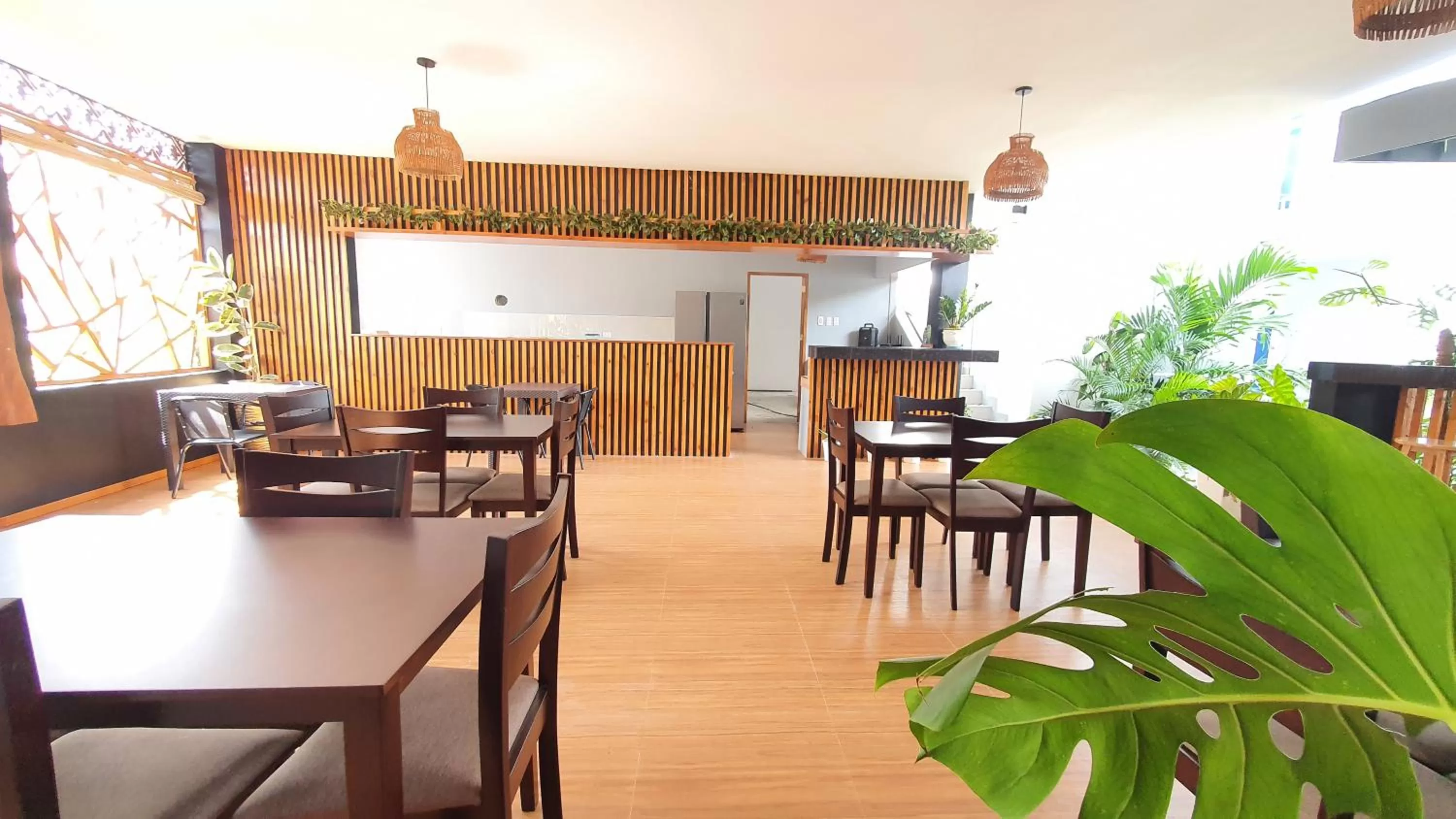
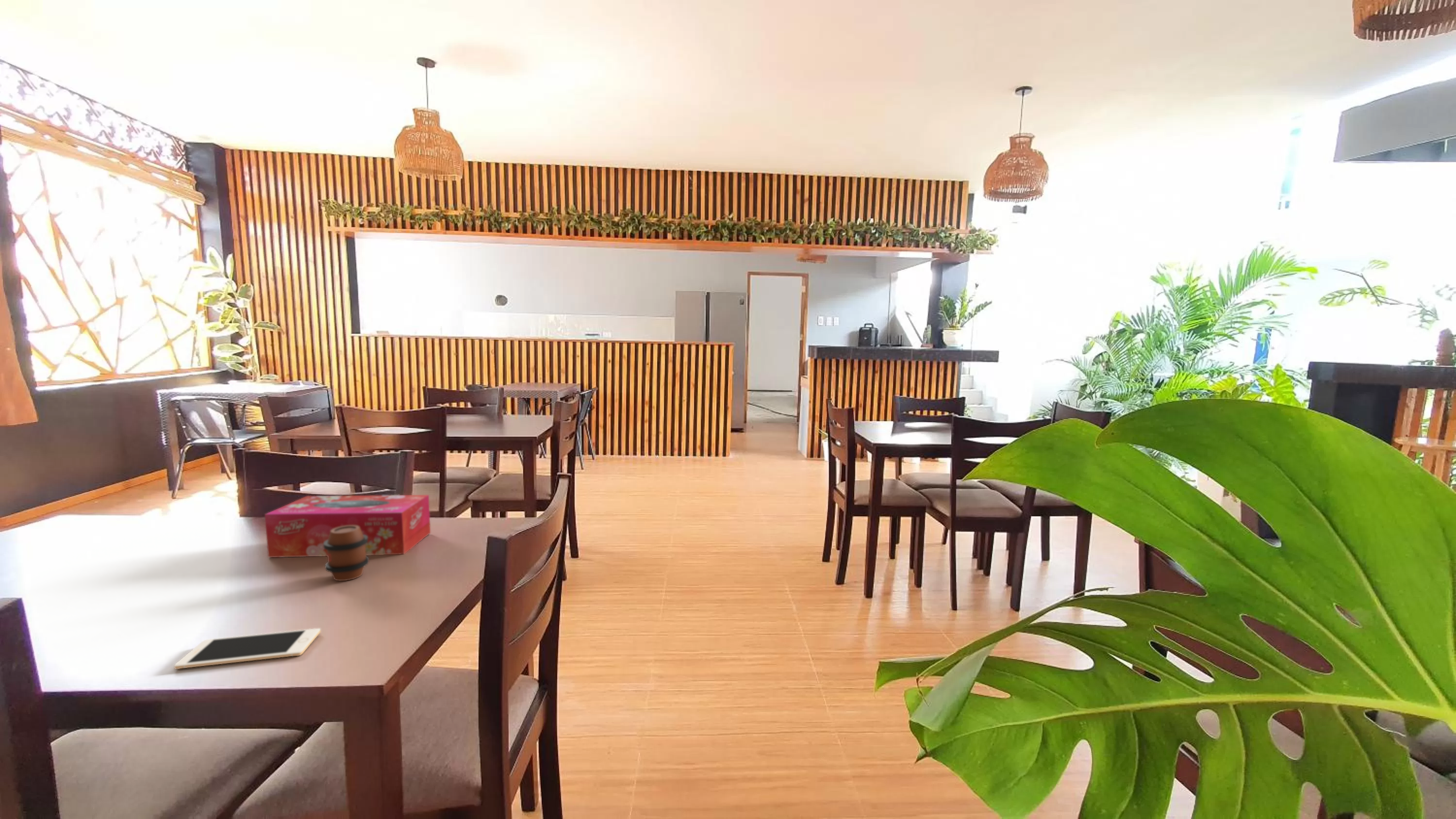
+ cell phone (252, 647)
+ tissue box (353, 524)
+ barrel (347, 553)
